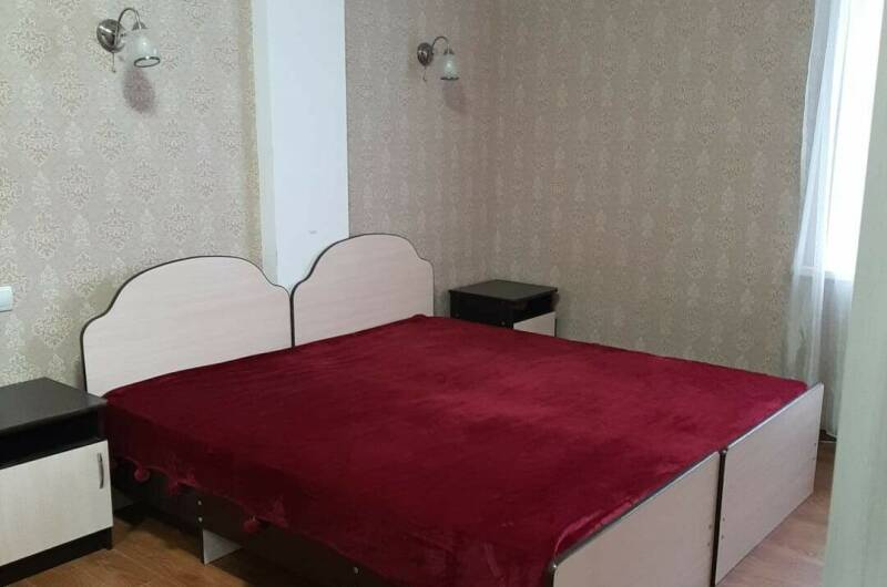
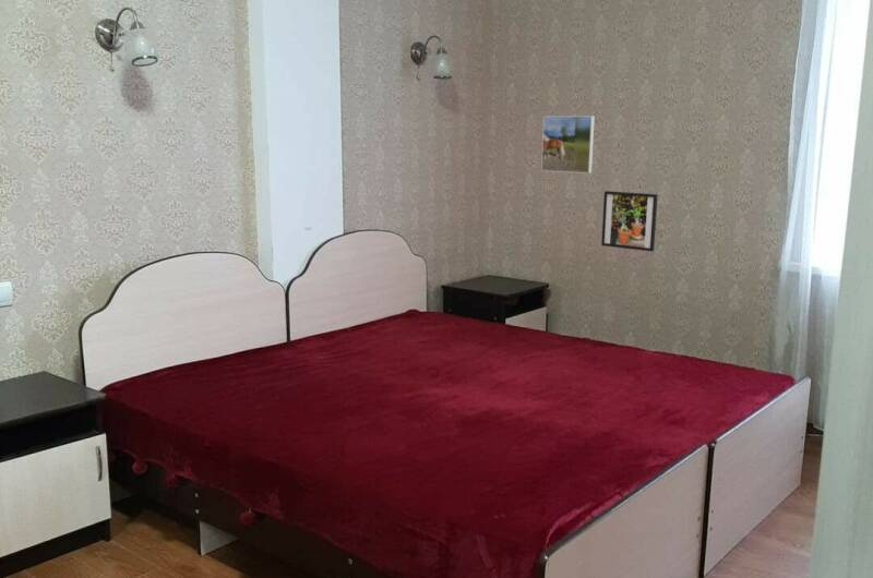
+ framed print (629, 220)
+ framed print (566, 144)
